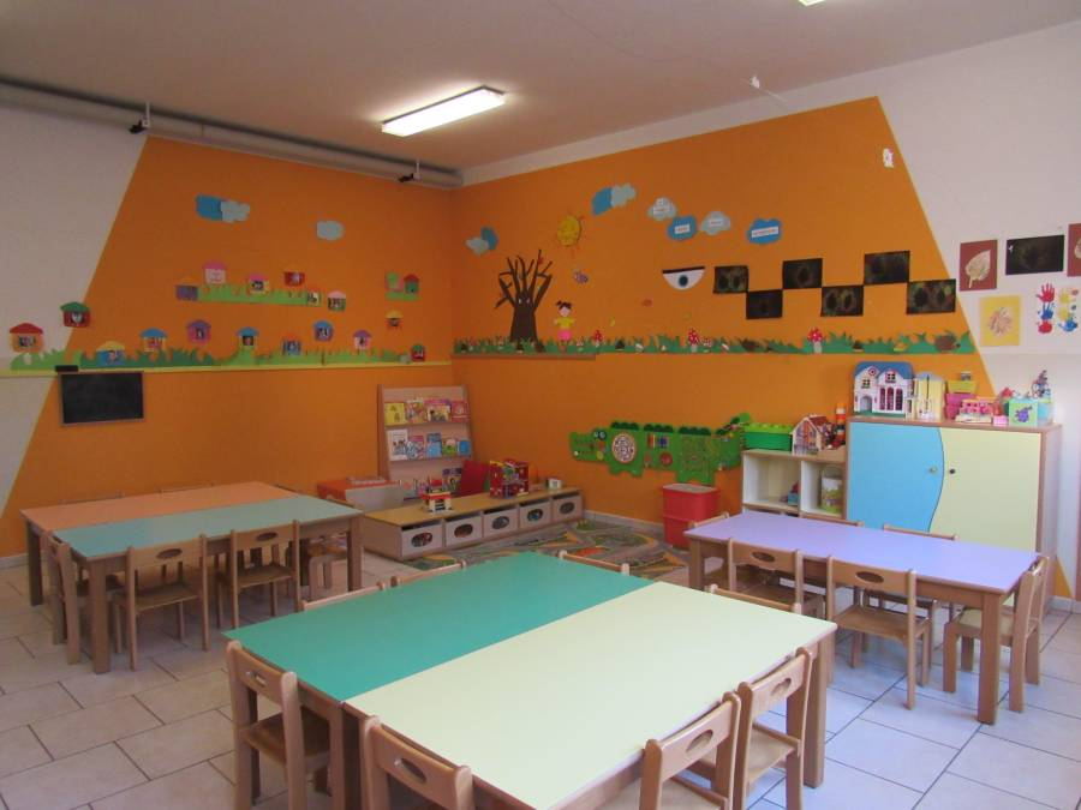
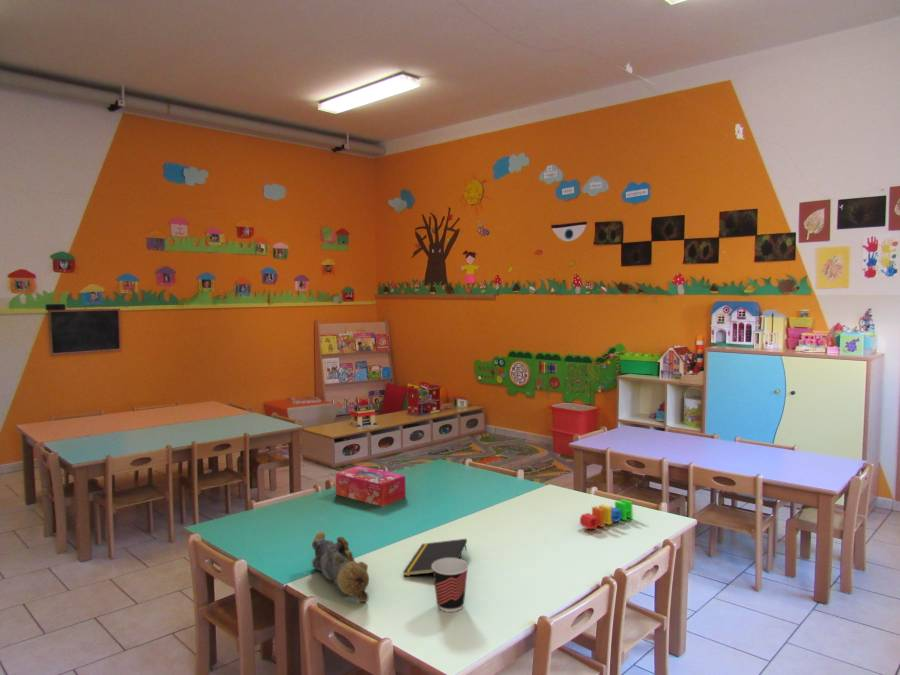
+ tissue box (370, 485)
+ teddy bear (340, 560)
+ notepad (436, 556)
+ cup (450, 585)
+ toy blocks (606, 514)
